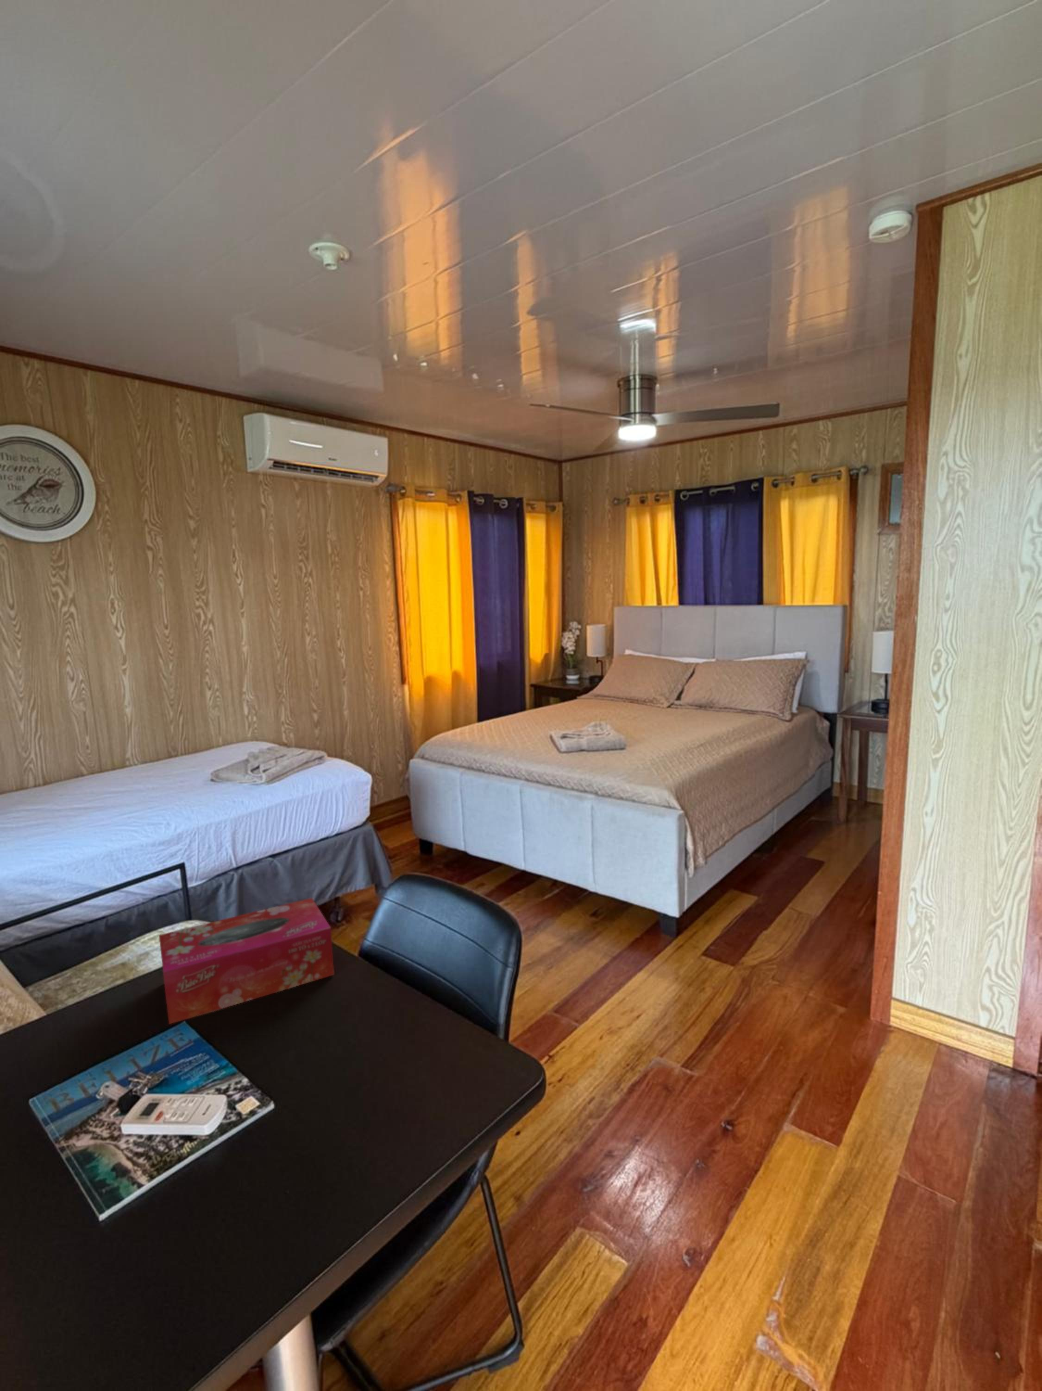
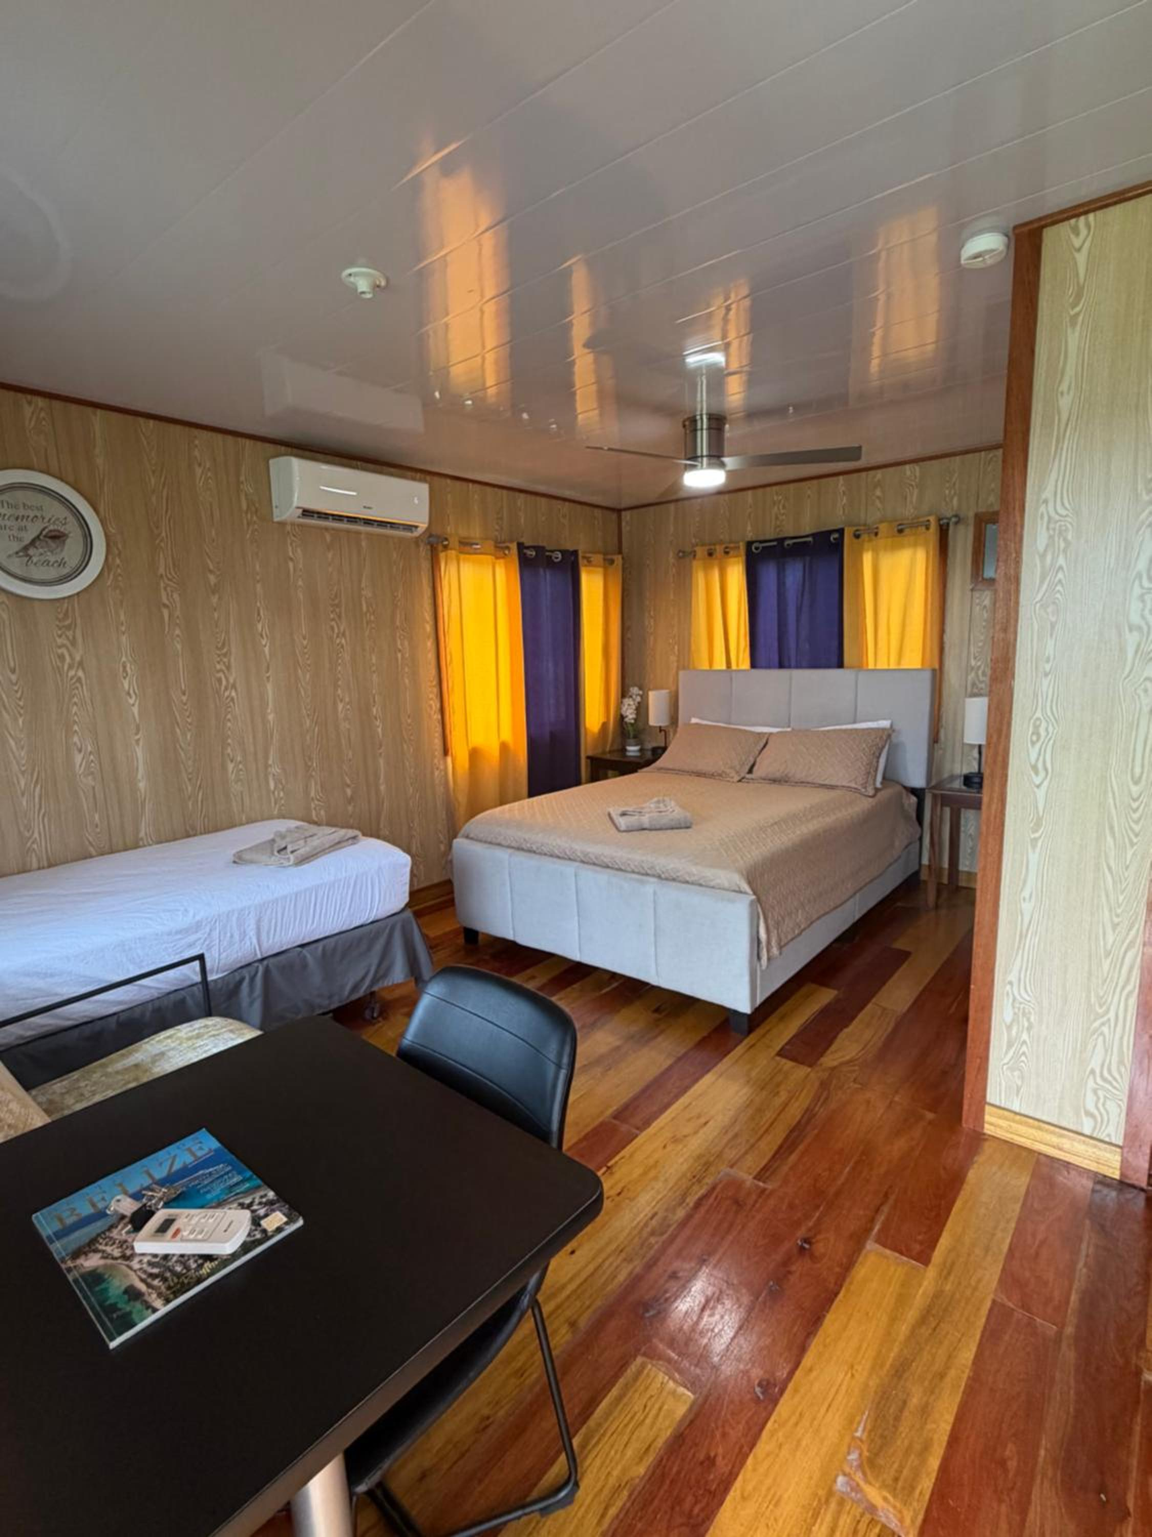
- tissue box (247, 955)
